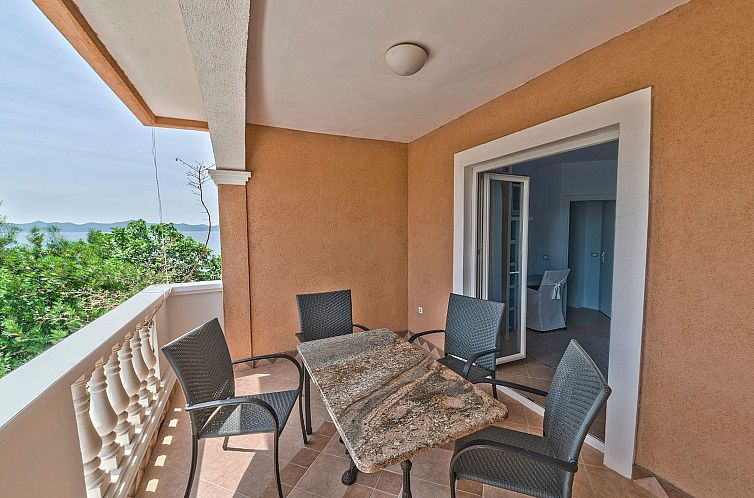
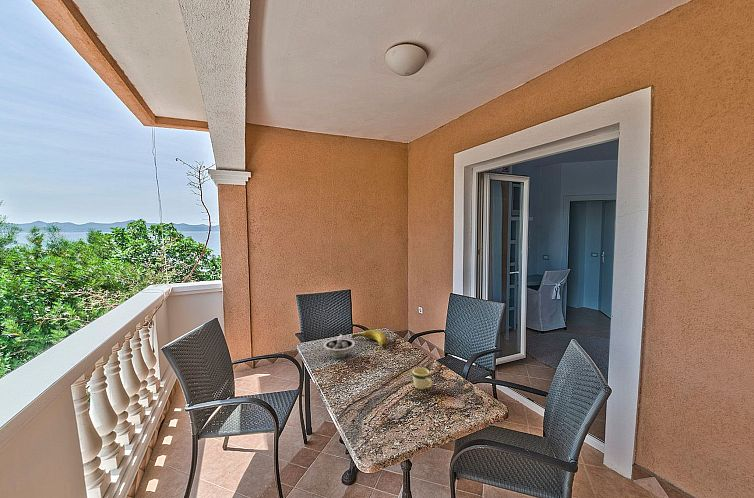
+ banana (371, 338)
+ bowl (334, 346)
+ mug (423, 380)
